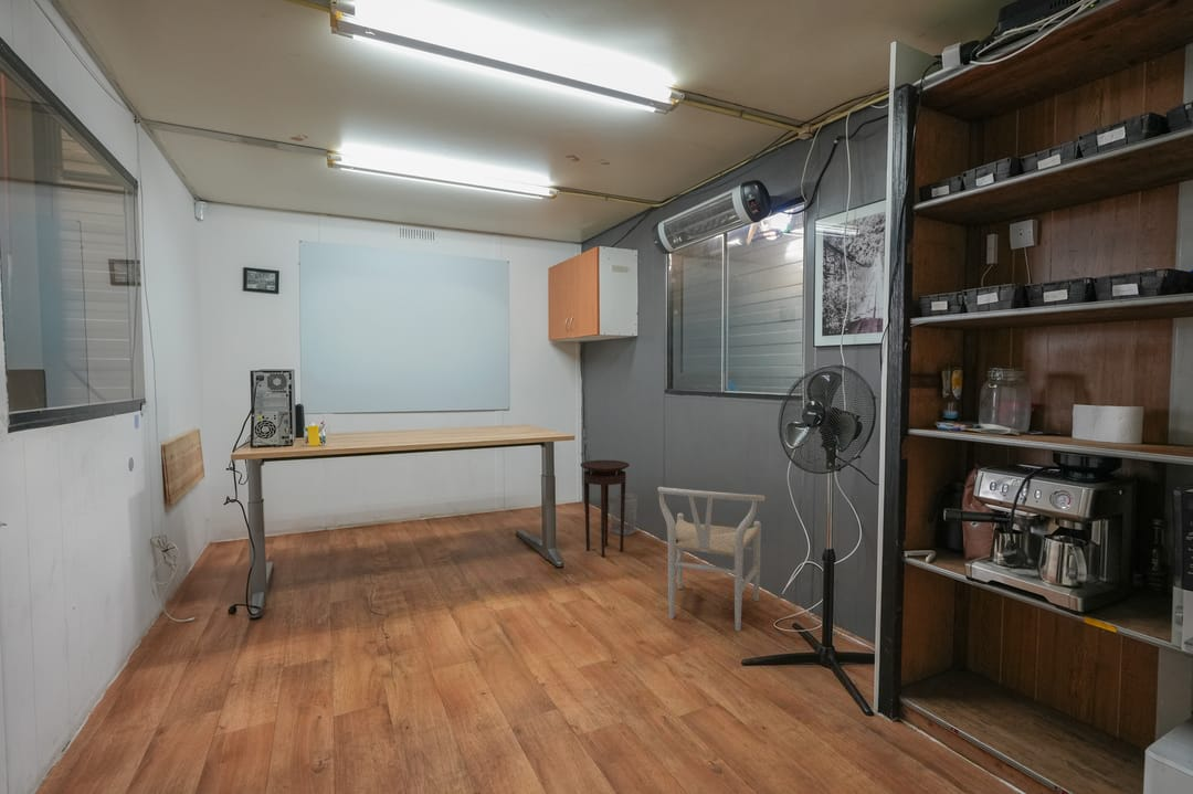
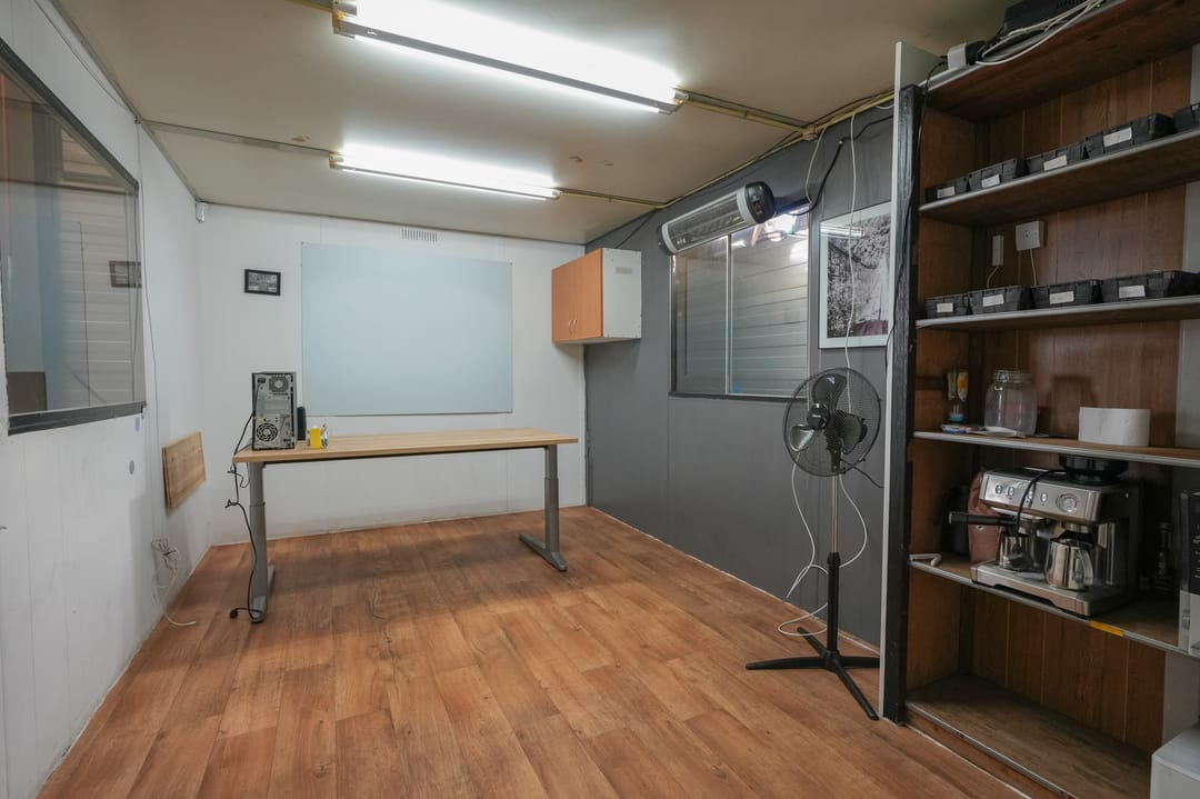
- wastebasket (624, 515)
- chair (709, 547)
- stool (604, 507)
